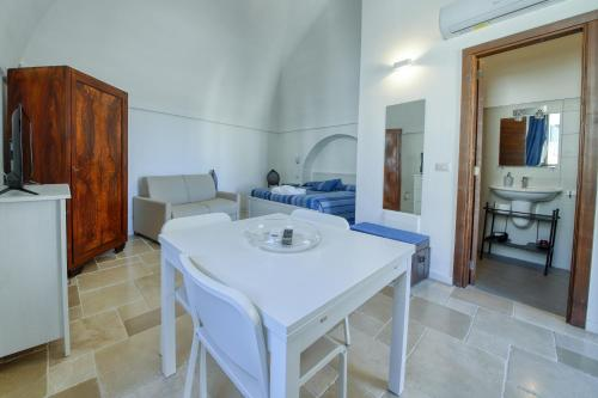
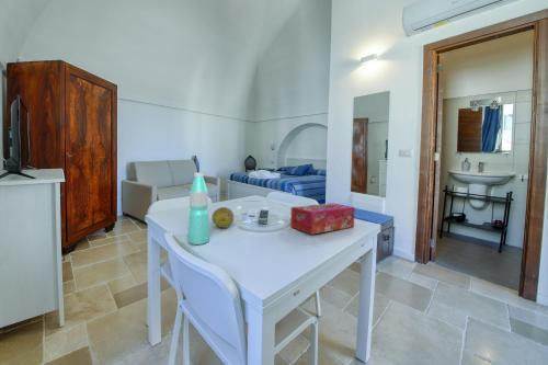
+ water bottle (198, 206)
+ tissue box (322, 217)
+ fruit (222, 217)
